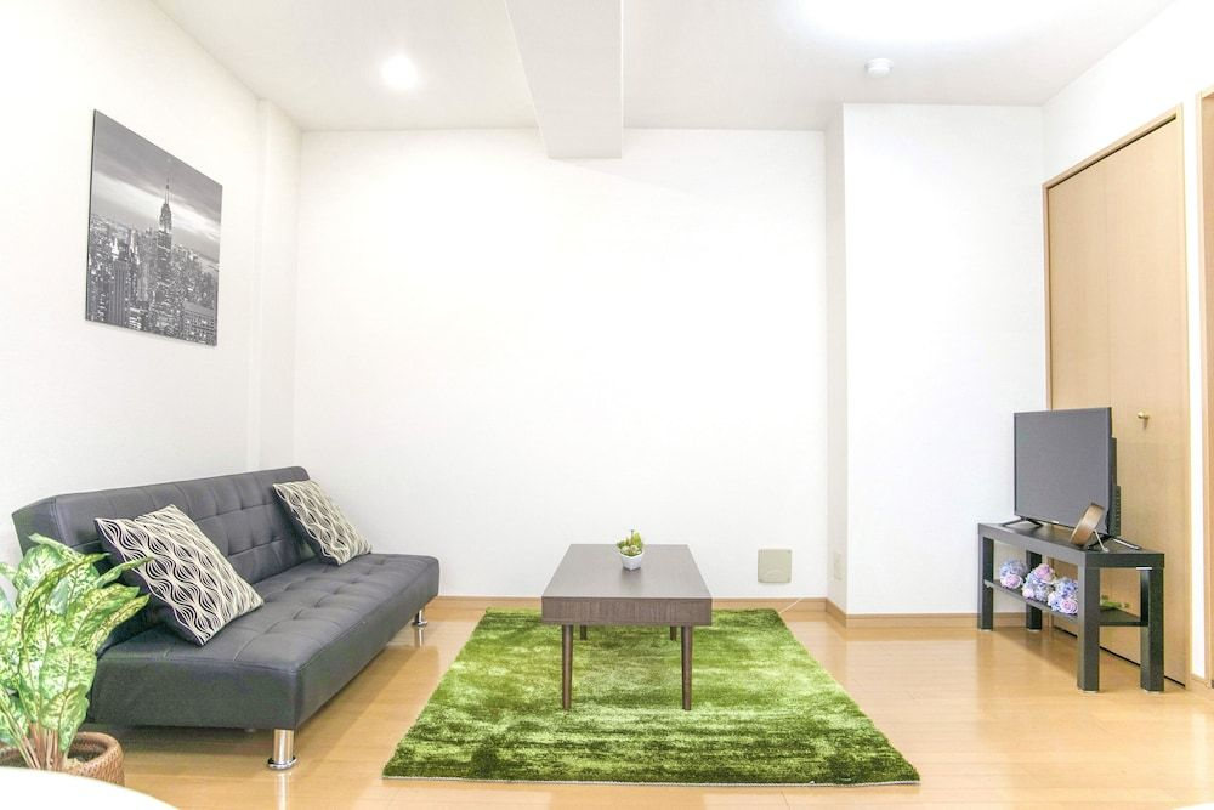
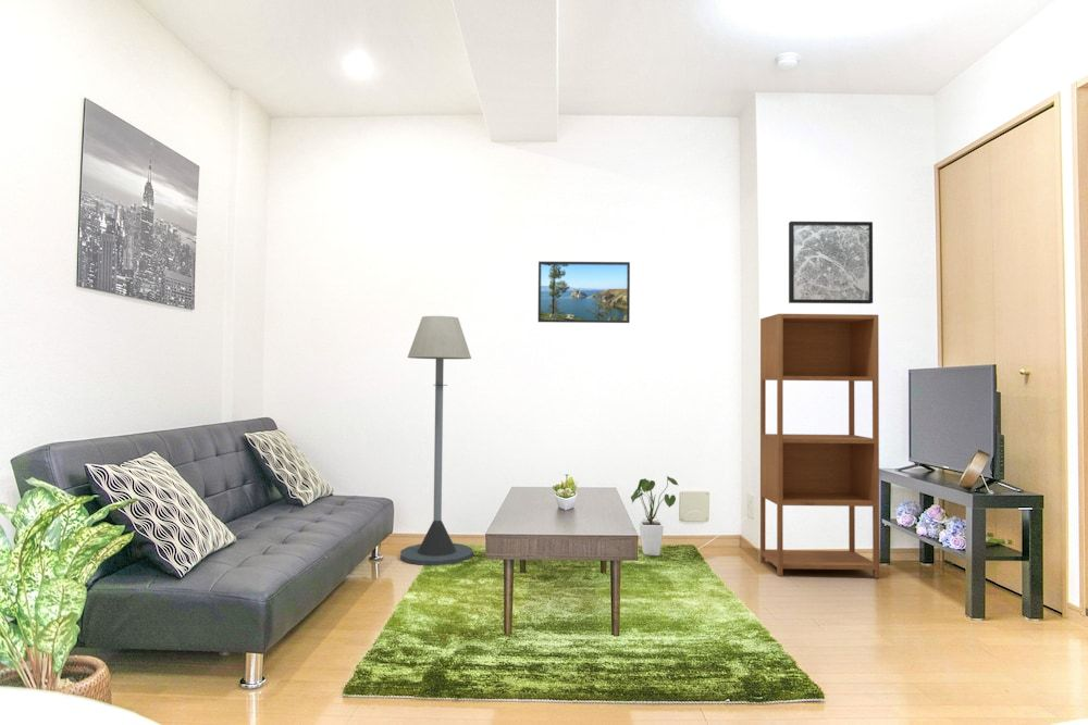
+ bookcase (817, 442)
+ house plant (655, 514)
+ floor lamp (438, 436)
+ wall art (830, 262)
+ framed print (583, 291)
